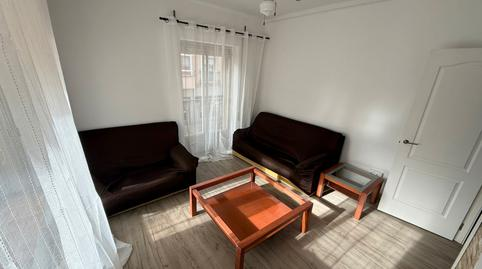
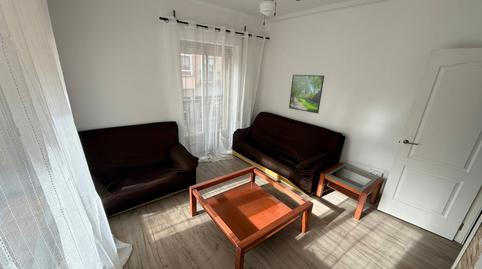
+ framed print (305, 93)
